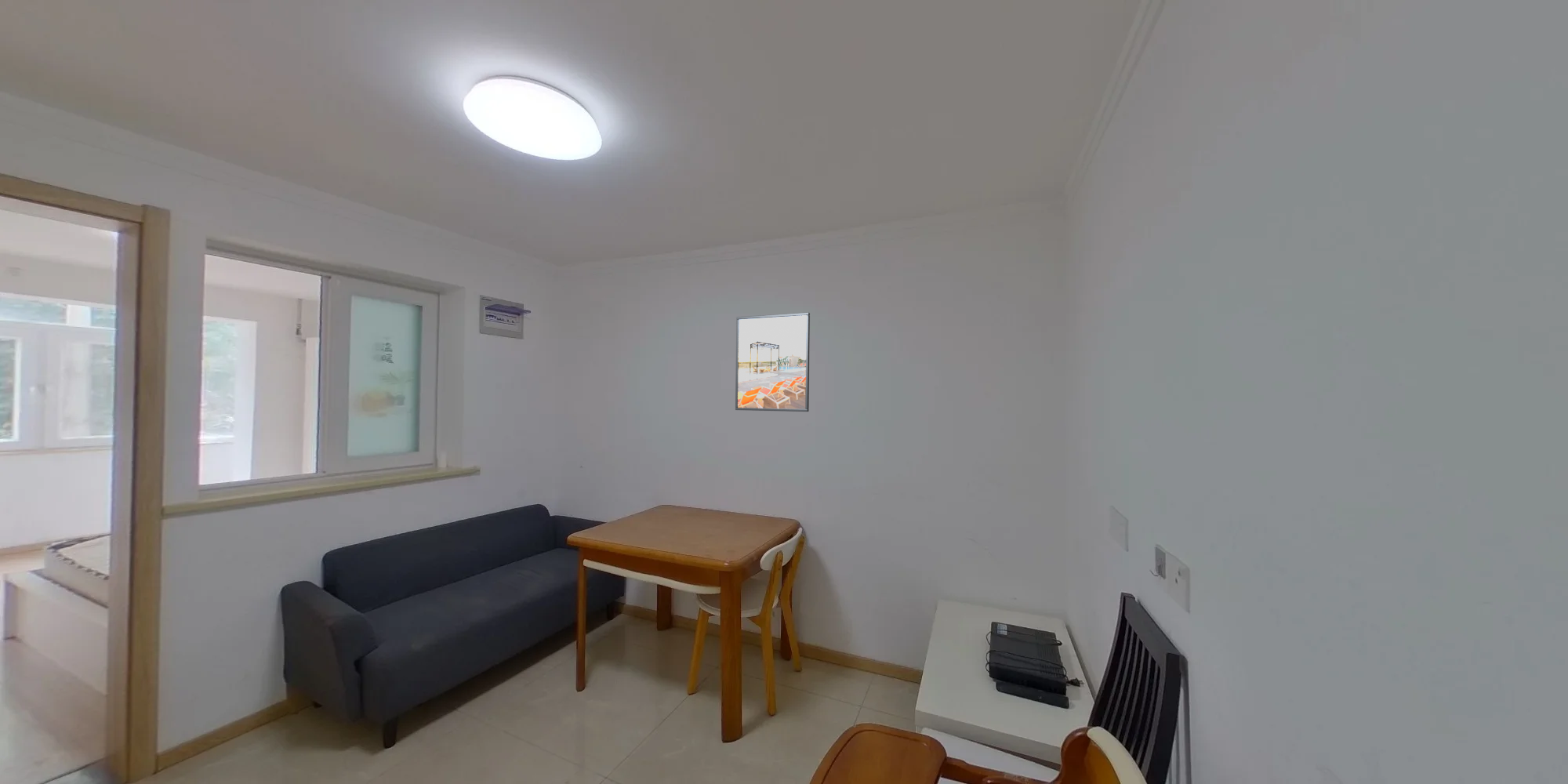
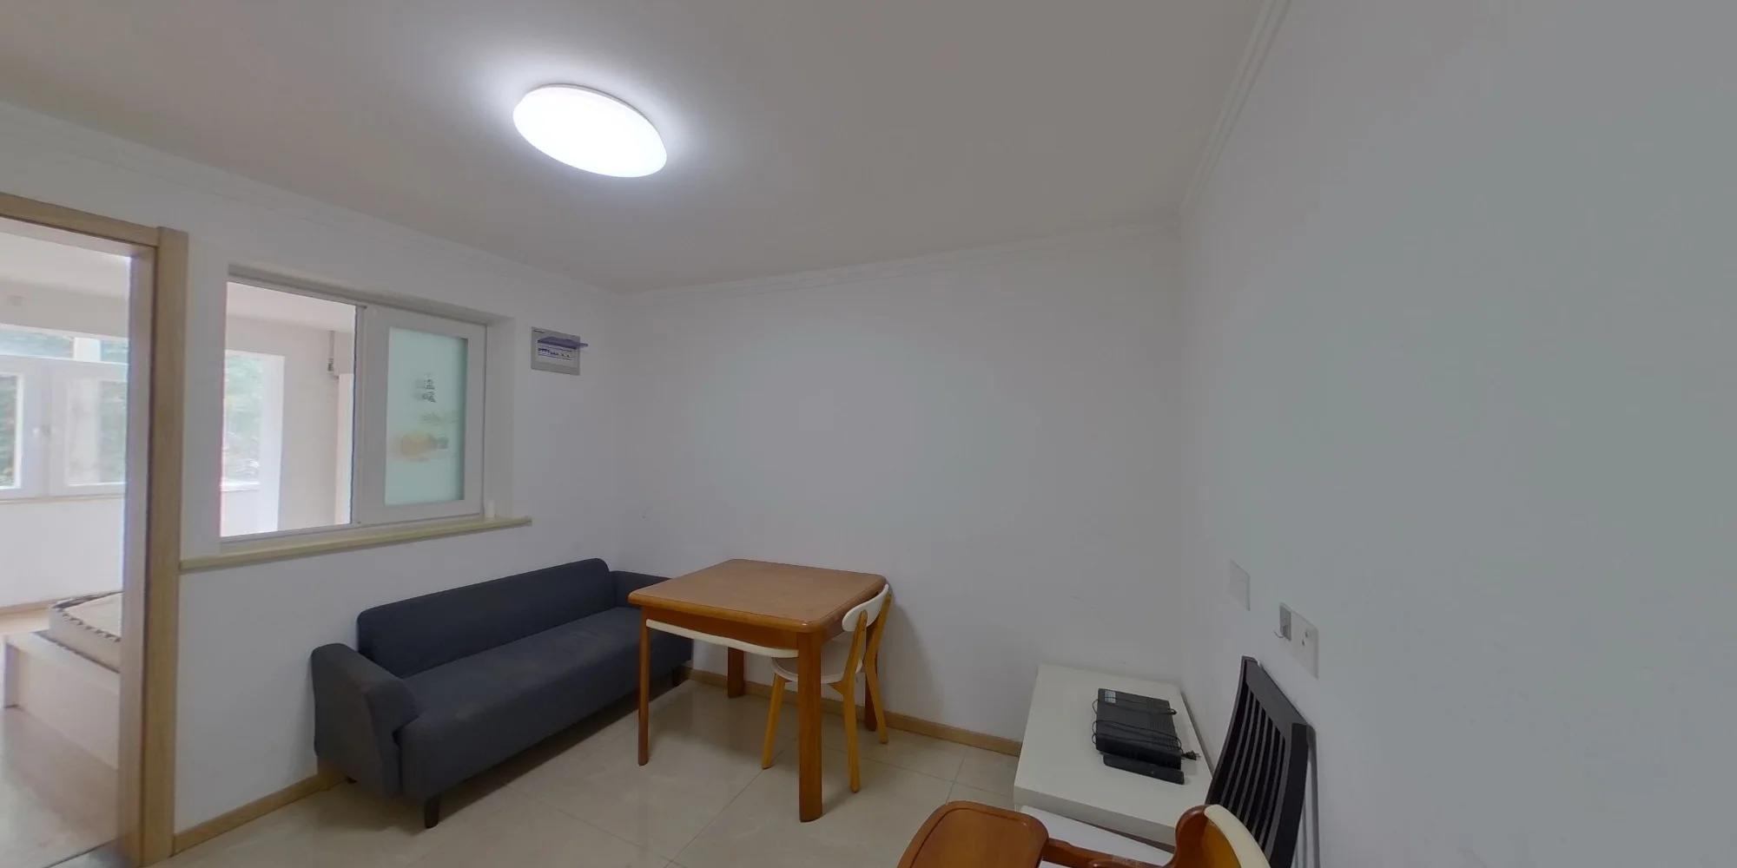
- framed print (771, 362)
